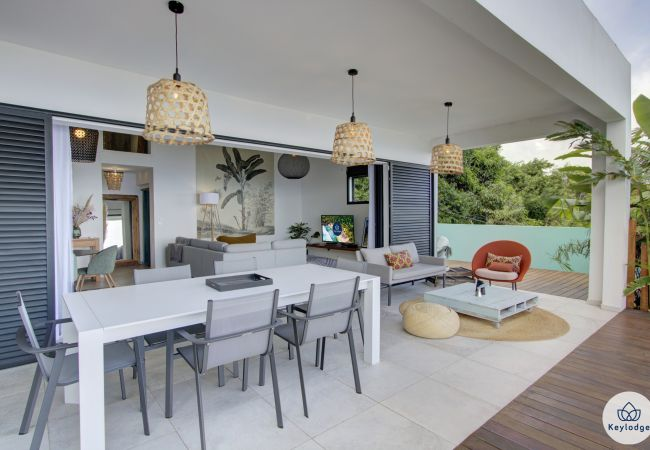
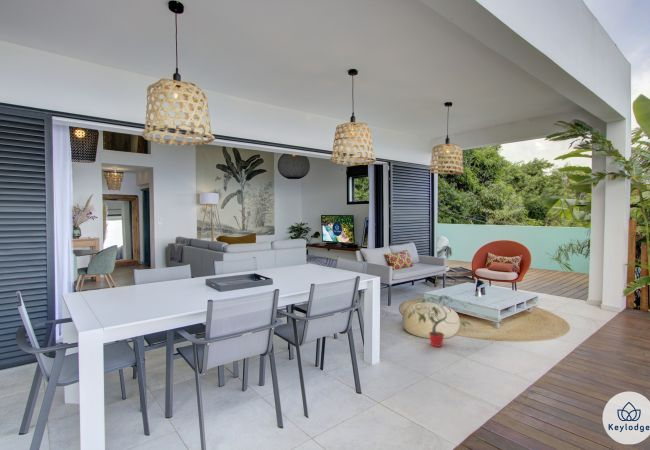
+ potted plant (439, 320)
